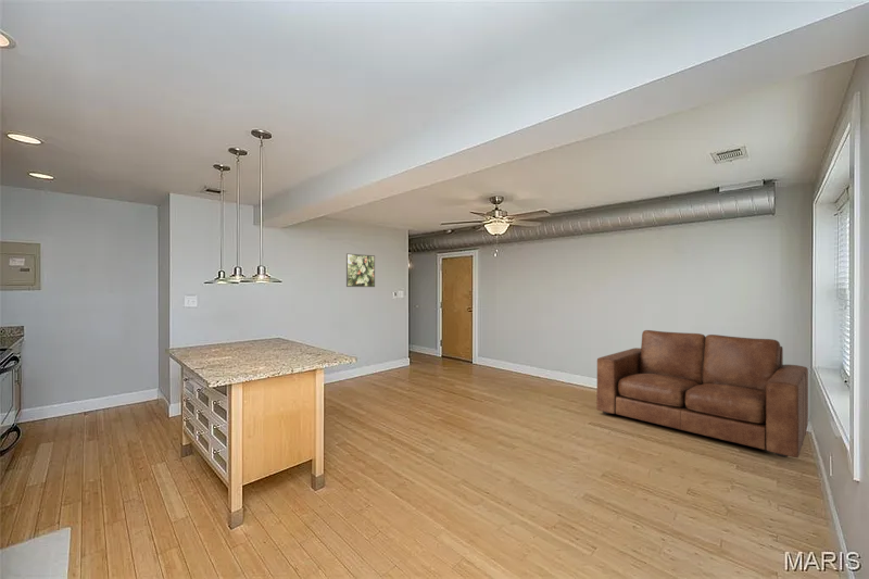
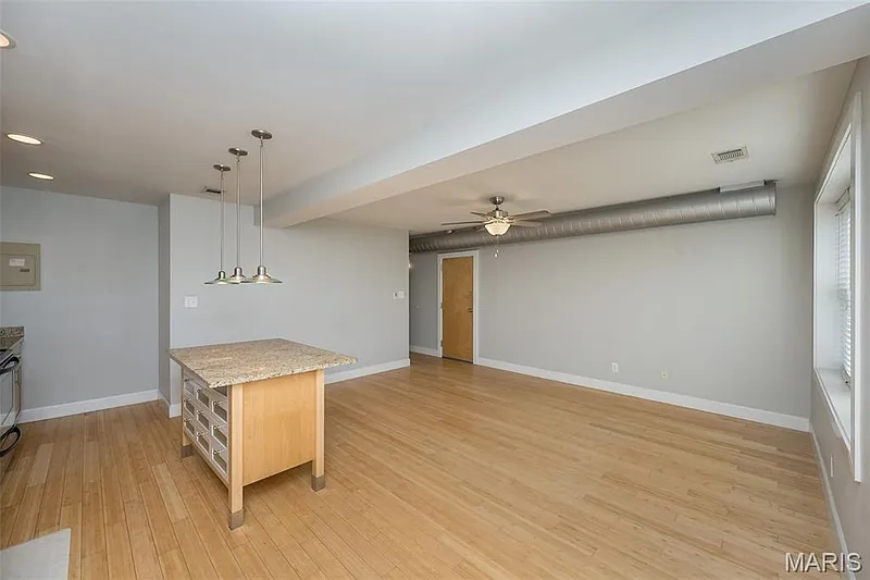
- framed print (361, 270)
- sofa (695, 379)
